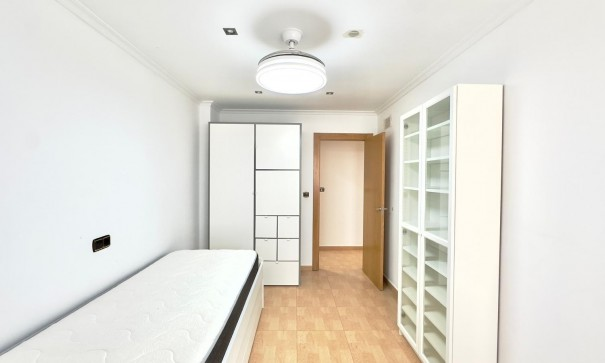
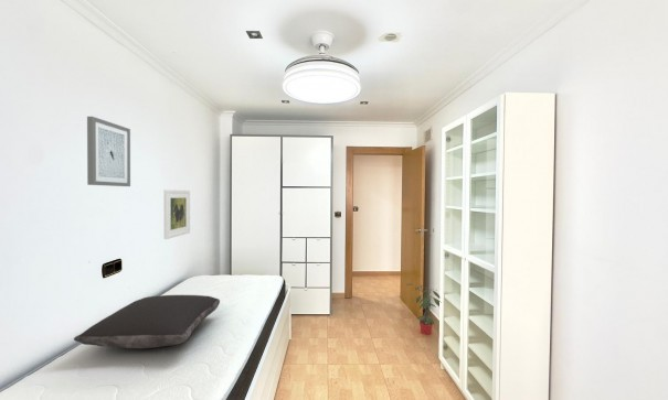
+ potted plant (425, 310)
+ wall art (110, 154)
+ pillow (159, 318)
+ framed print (178, 213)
